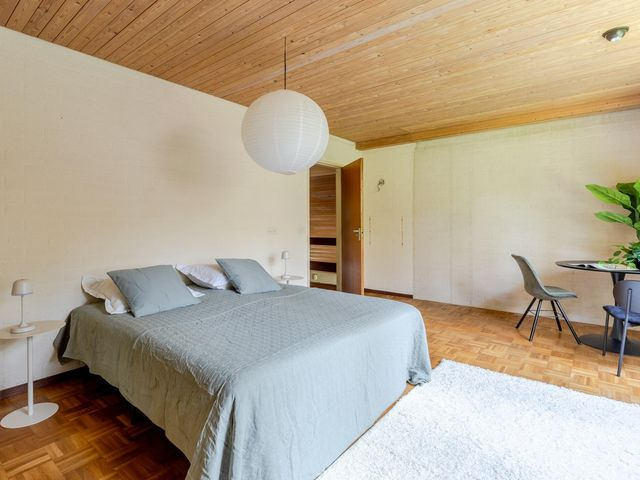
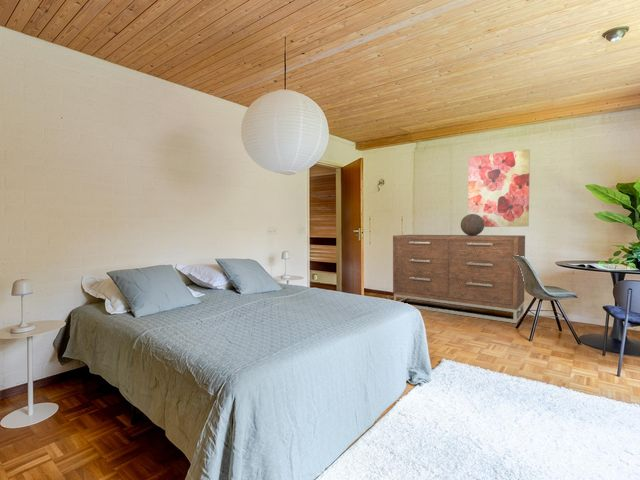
+ wall art (497, 190)
+ dresser (454, 272)
+ decorative sphere (472, 224)
